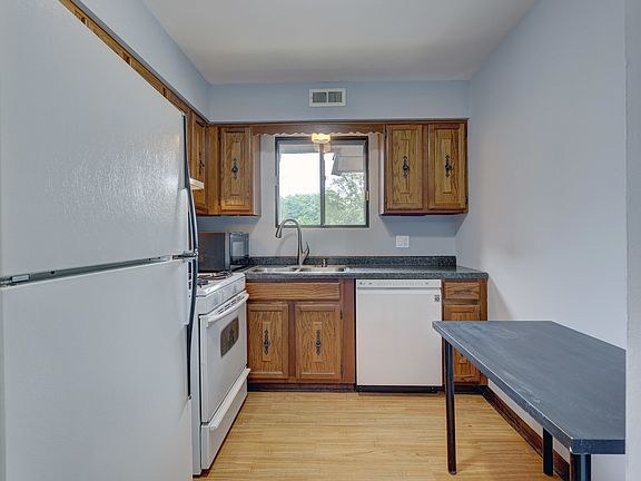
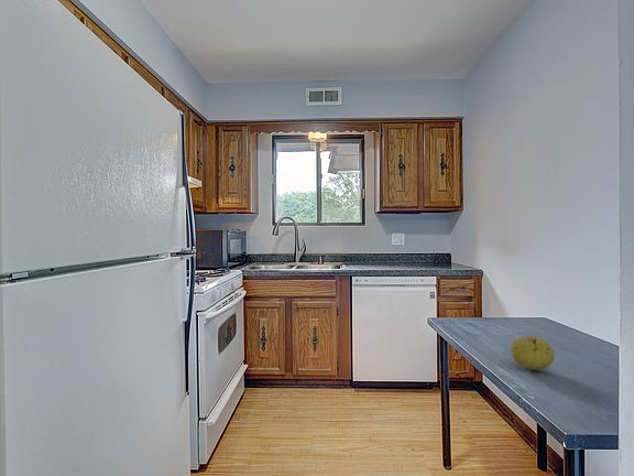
+ fruit (532, 353)
